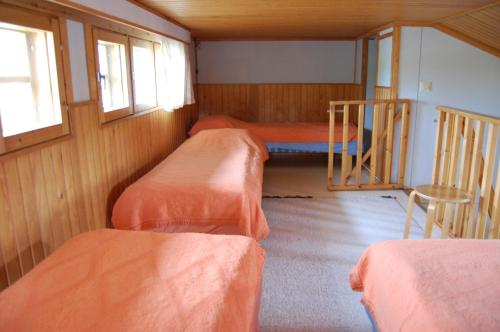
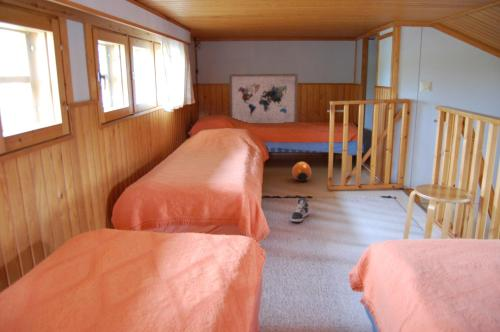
+ sneaker (299, 209)
+ ball (301, 171)
+ wall art (263, 100)
